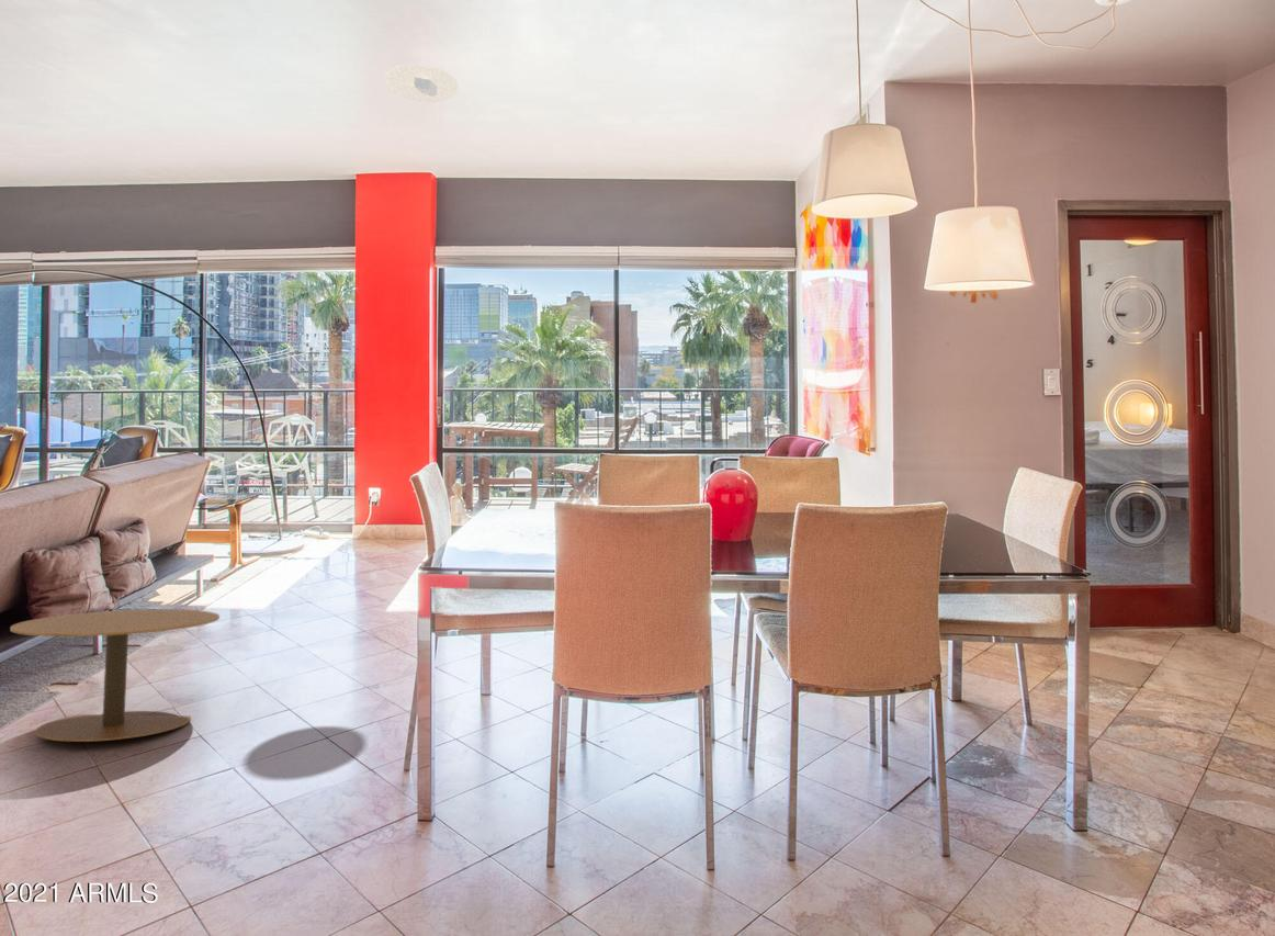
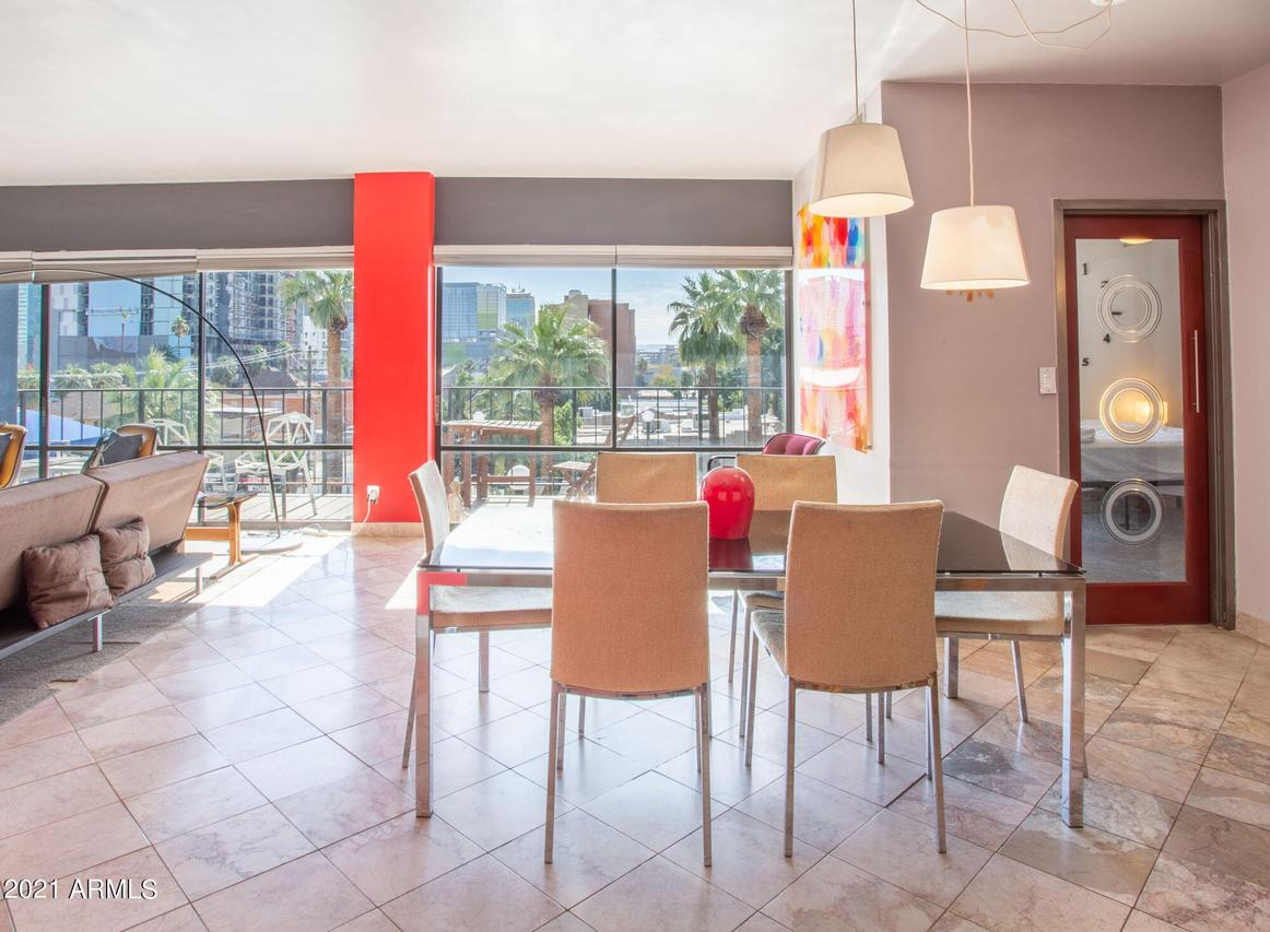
- side table (120, 672)
- recessed light (421, 80)
